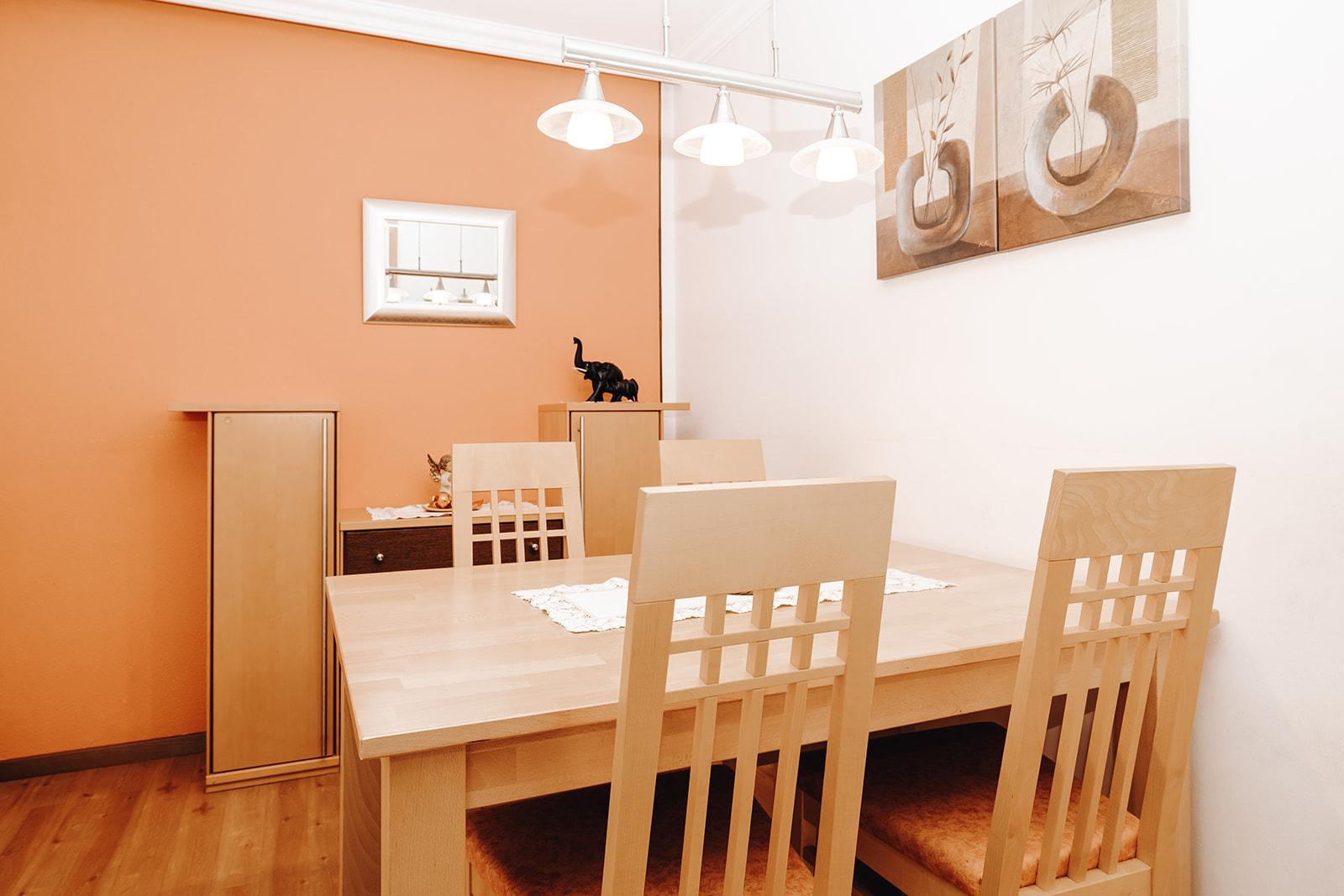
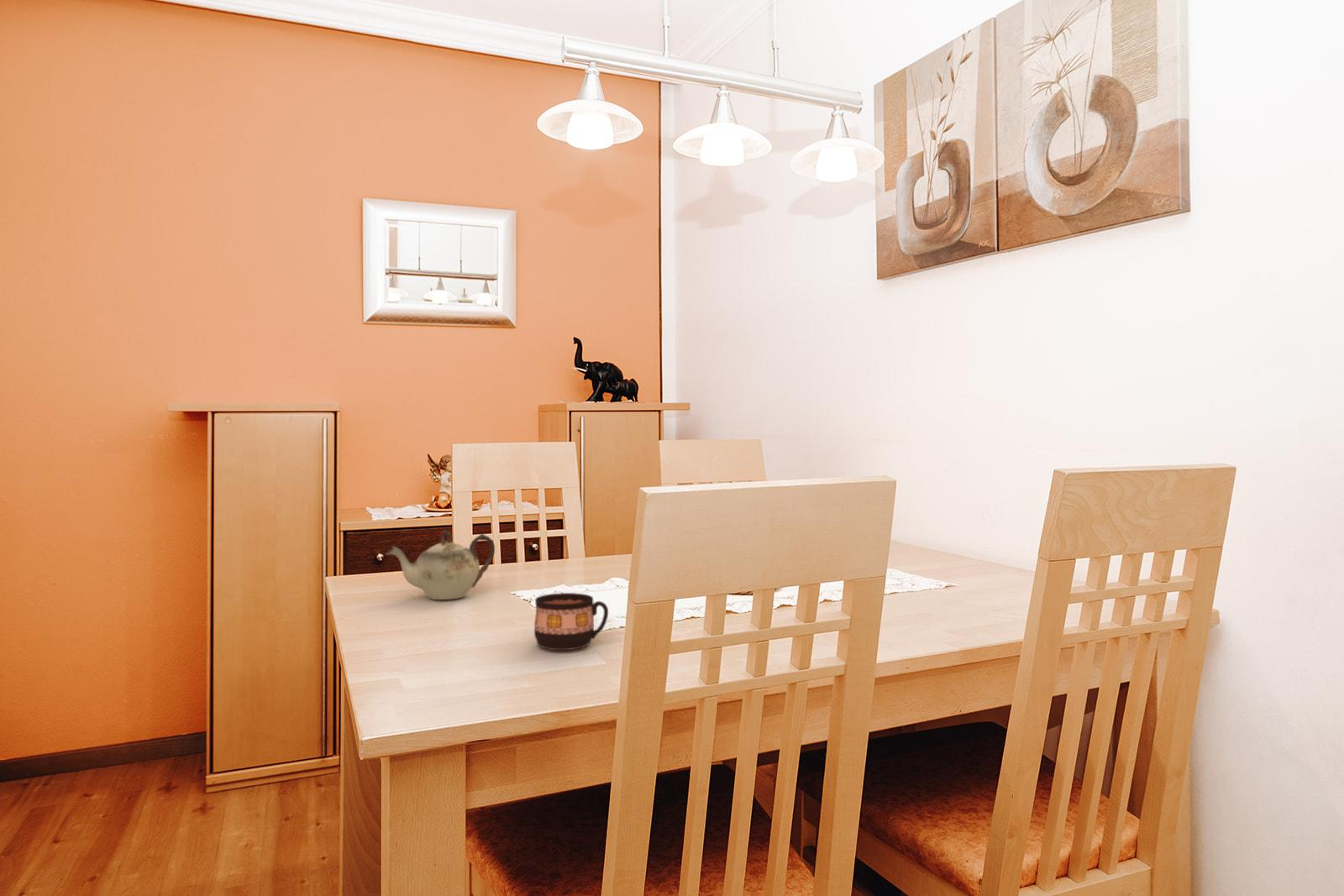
+ teapot (441, 563)
+ cup (566, 621)
